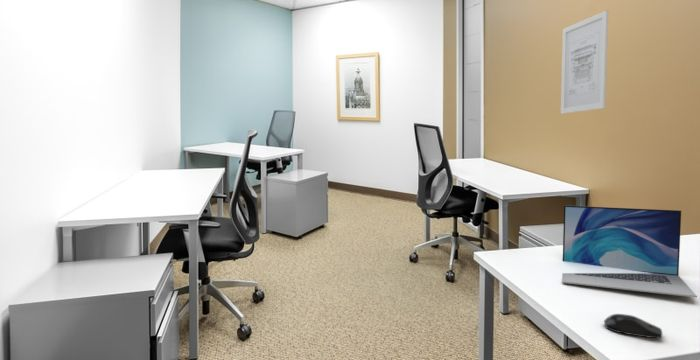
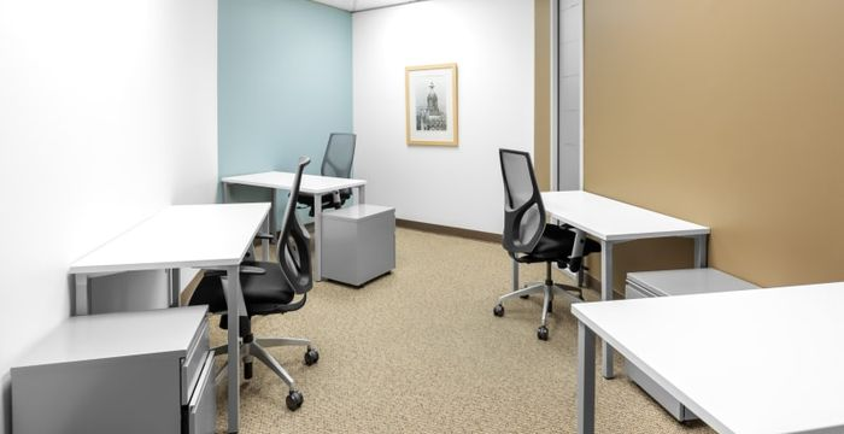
- computer mouse (634, 324)
- wall art (582, 66)
- laptop (622, 246)
